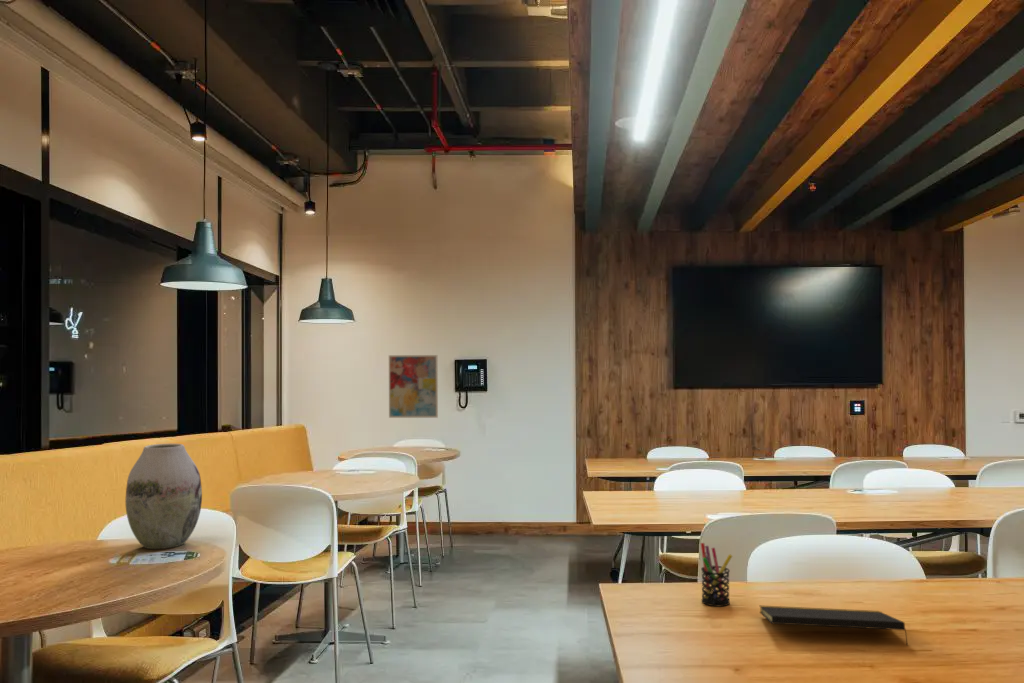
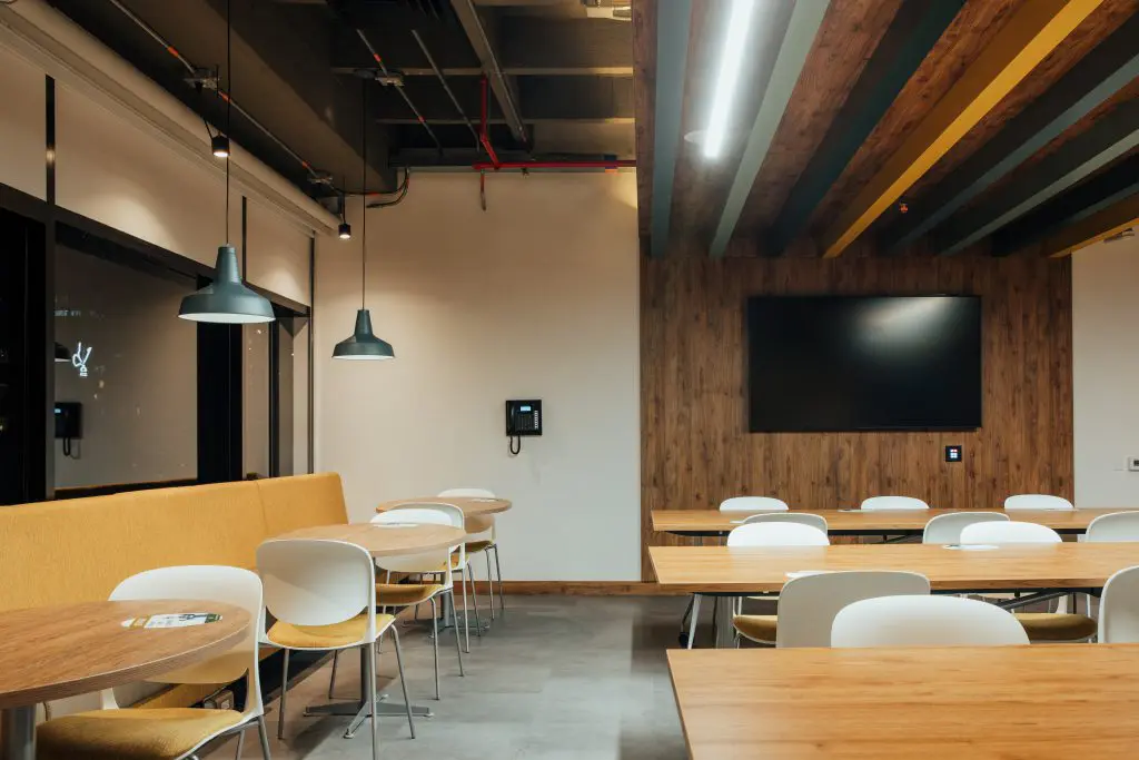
- vase (164, 495)
- notepad (827, 617)
- pen holder (712, 574)
- wall art (413, 386)
